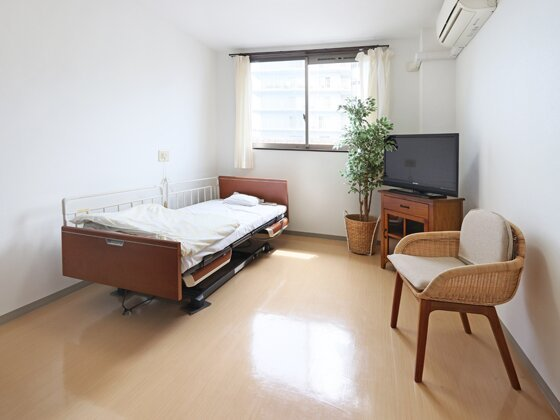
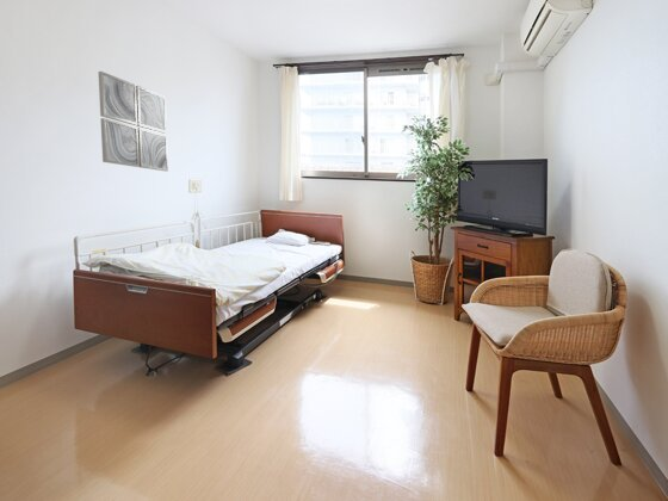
+ wall art (137, 125)
